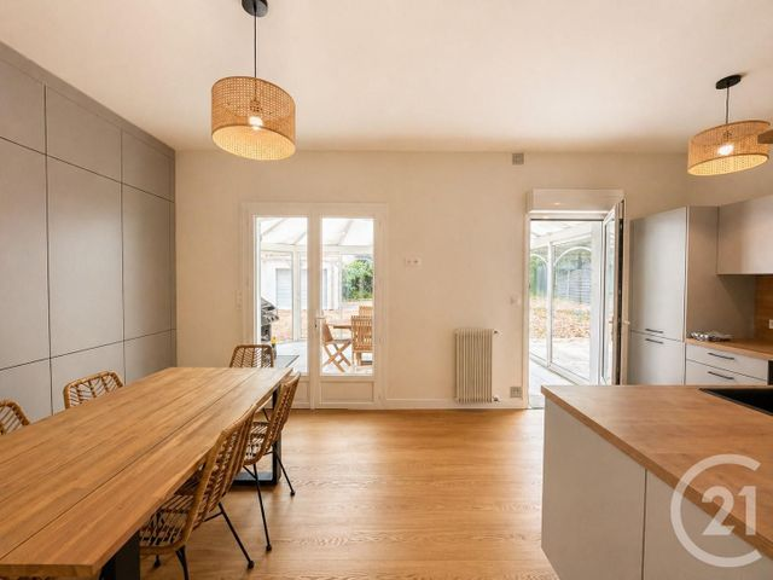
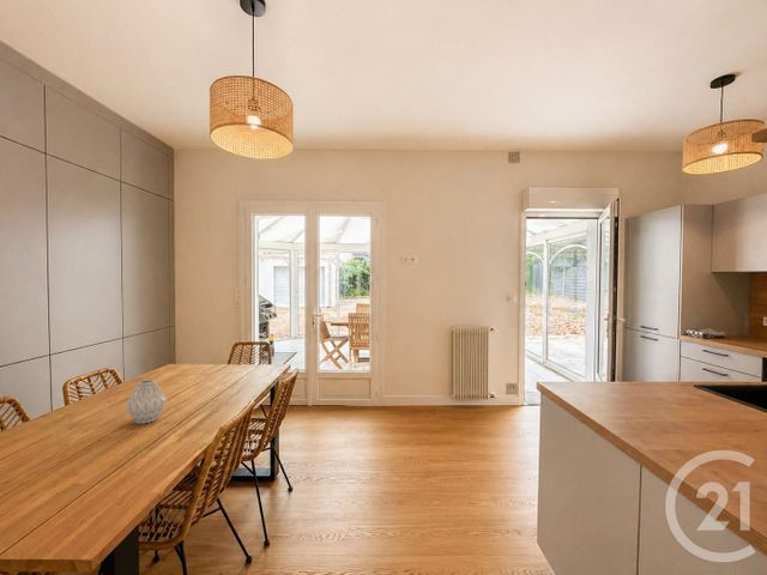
+ vase (146, 400)
